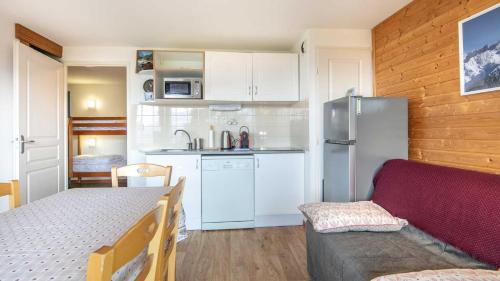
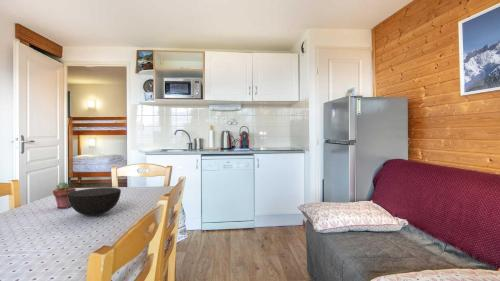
+ bowl (95, 203)
+ potted succulent (64, 194)
